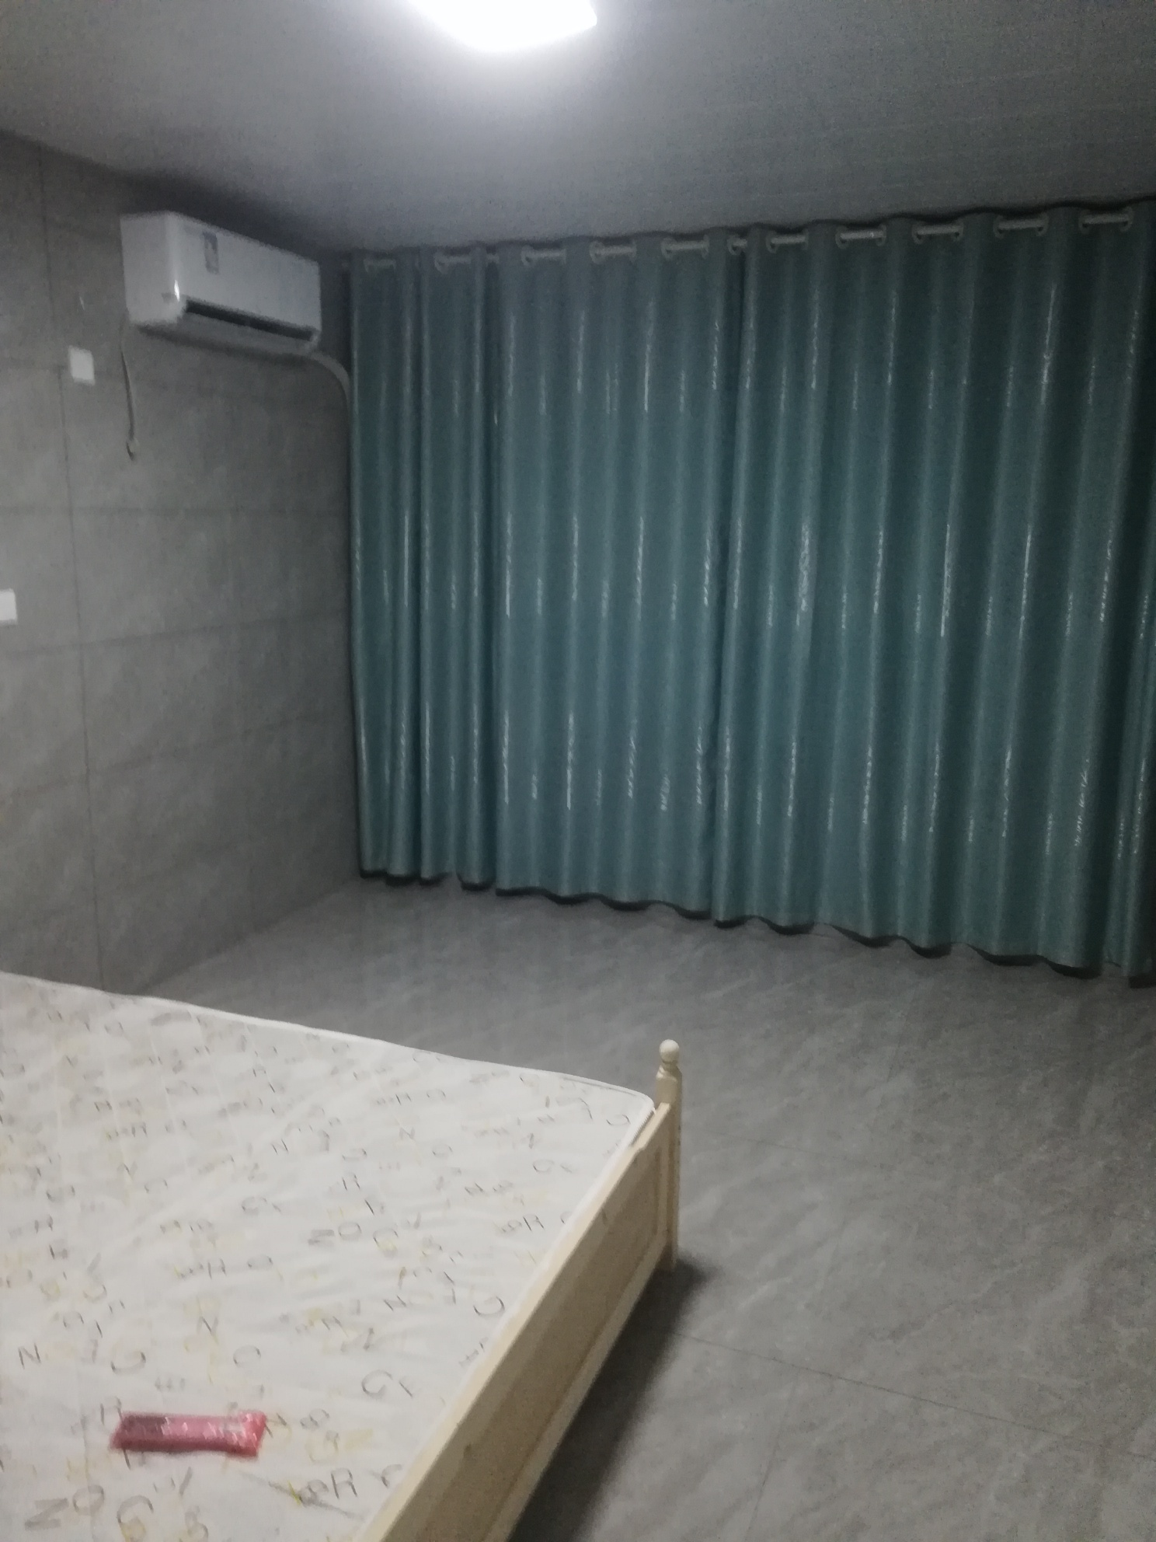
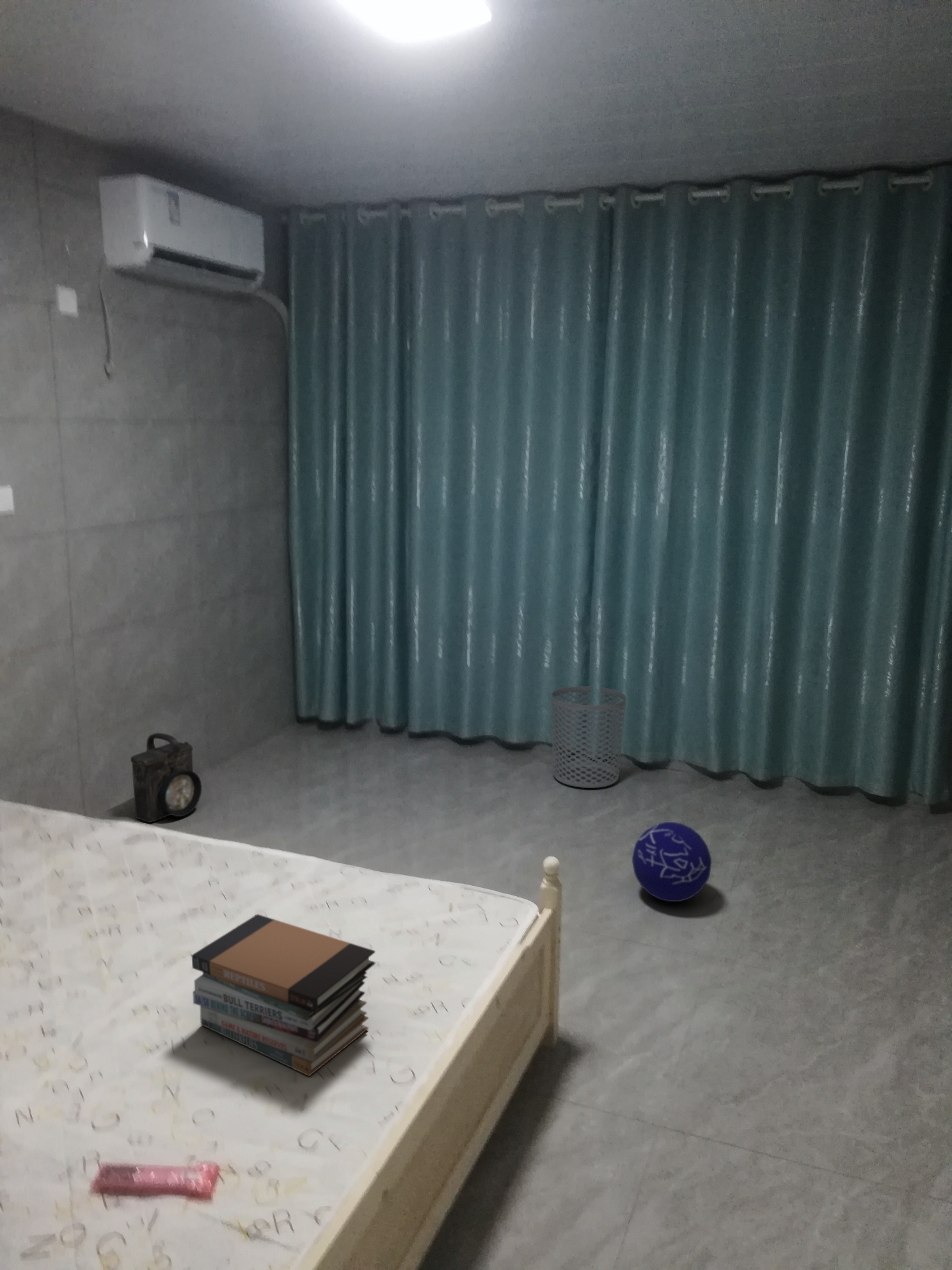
+ book stack (282, 989)
+ lantern (168, 773)
+ ball (671, 861)
+ waste bin (587, 737)
